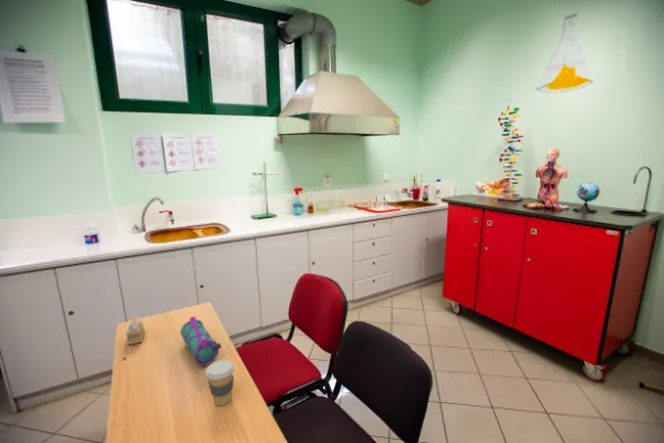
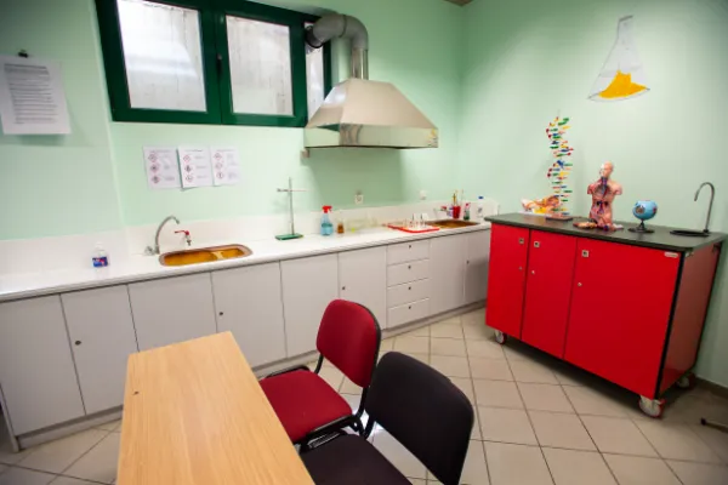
- coffee cup (221, 383)
- cake slice (135, 331)
- pencil case (199, 340)
